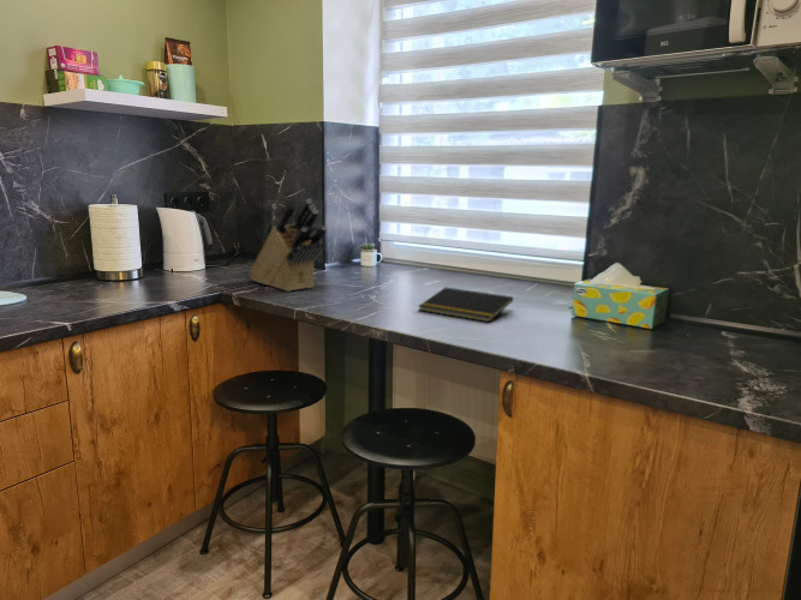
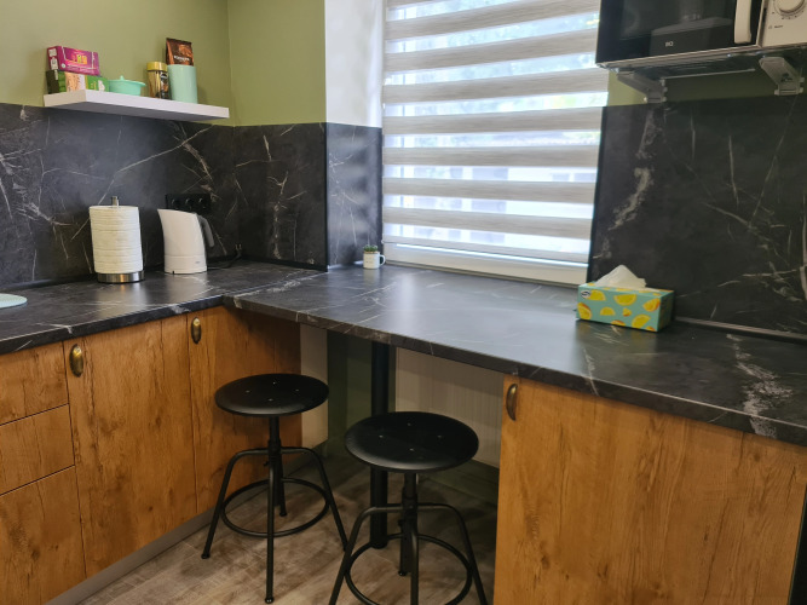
- notepad (465, 302)
- knife block (286, 242)
